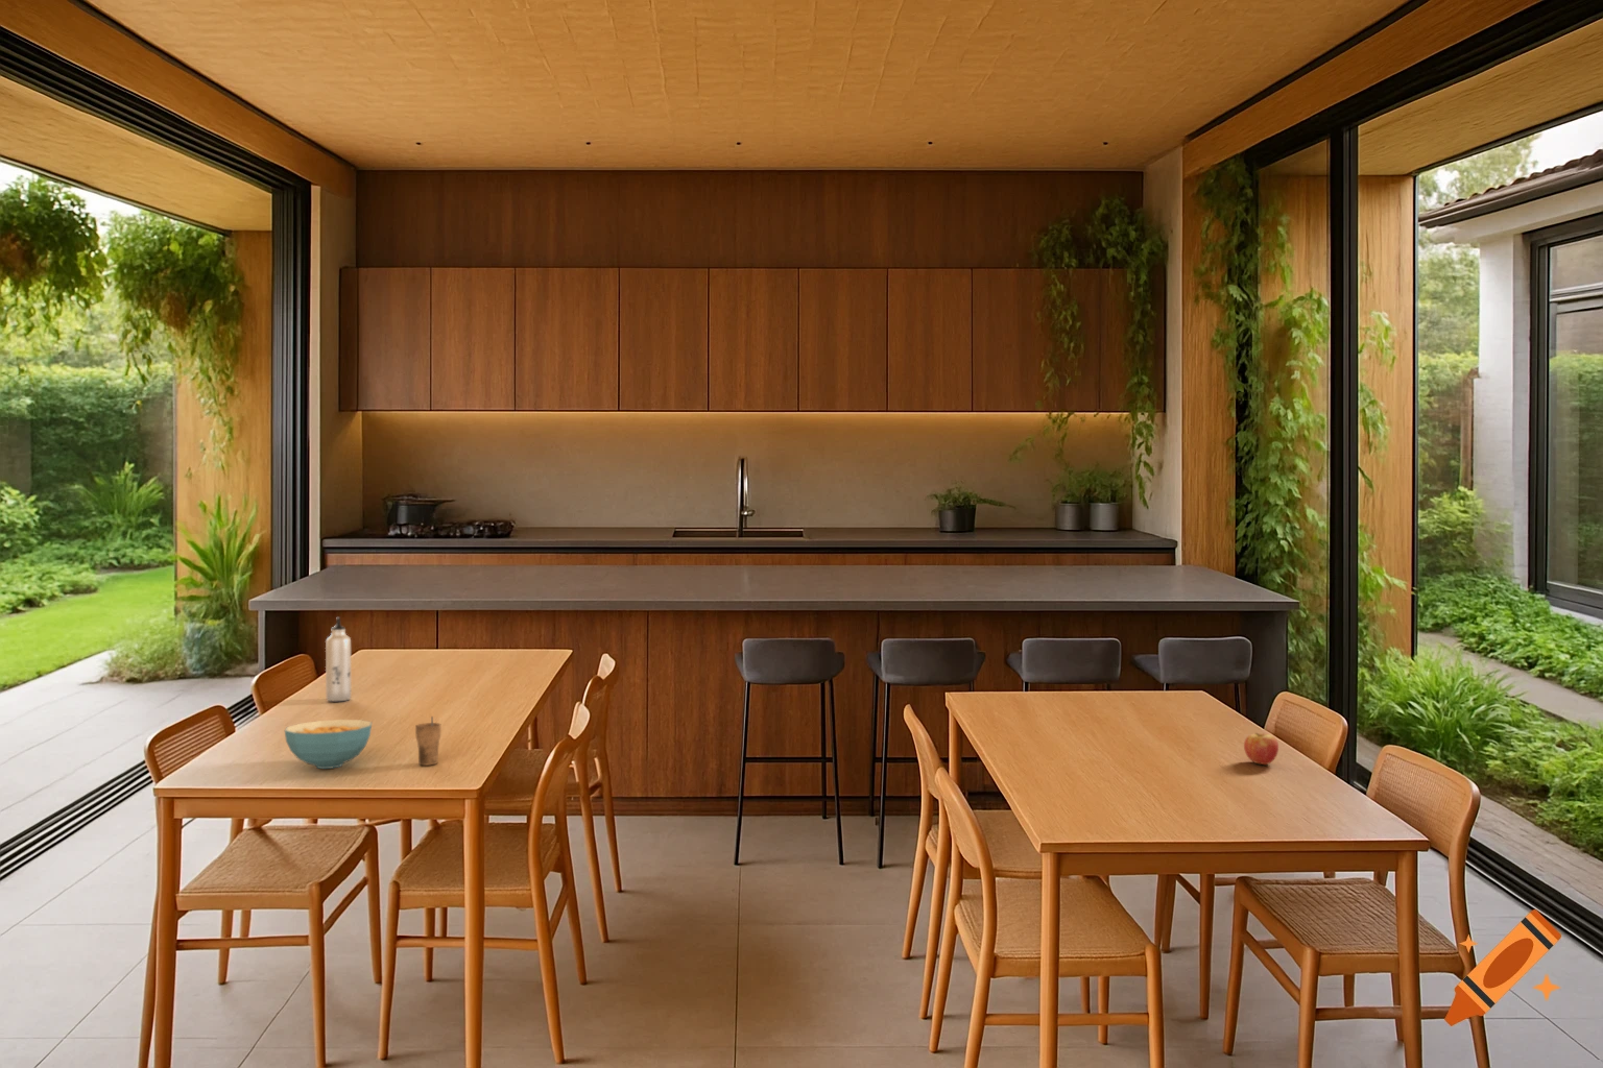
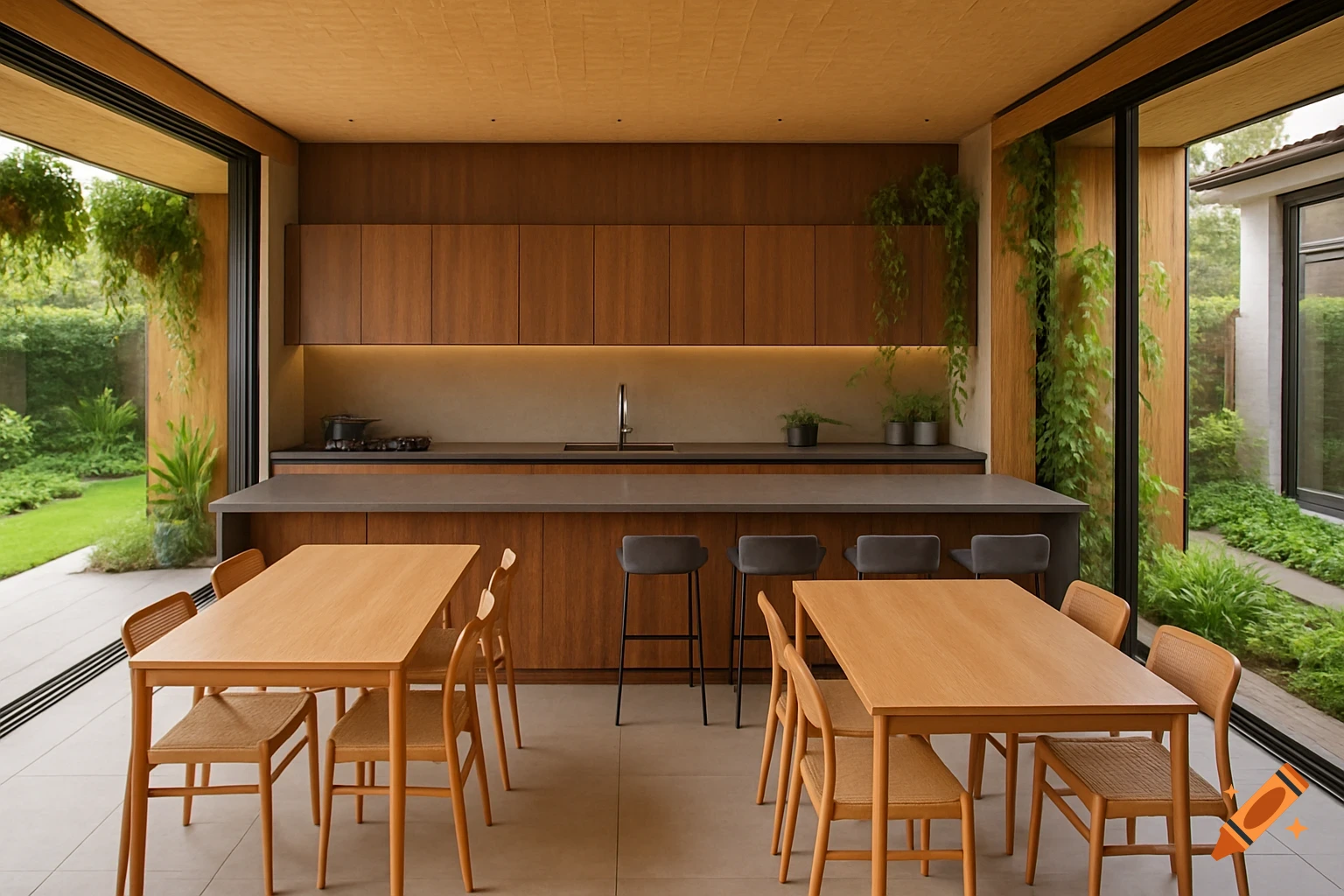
- fruit (1261, 746)
- cereal bowl (329, 746)
- cup (428, 739)
- water bottle (339, 658)
